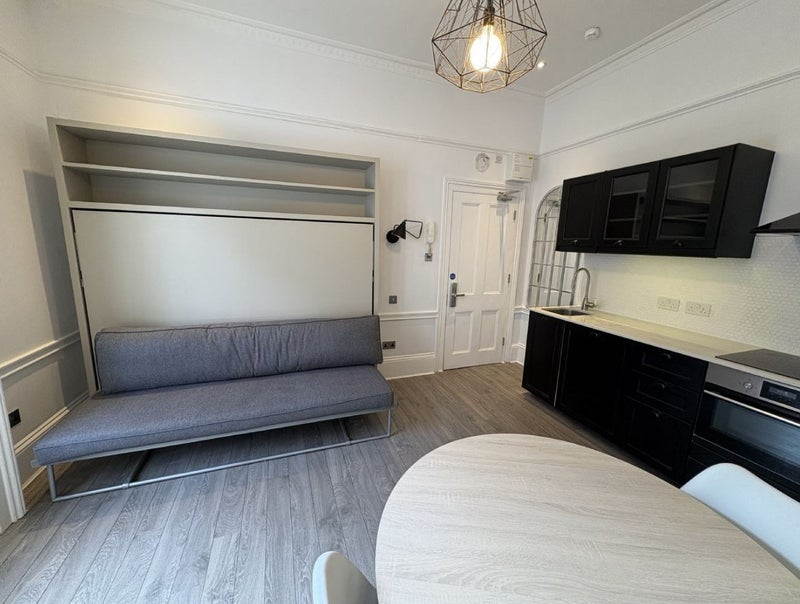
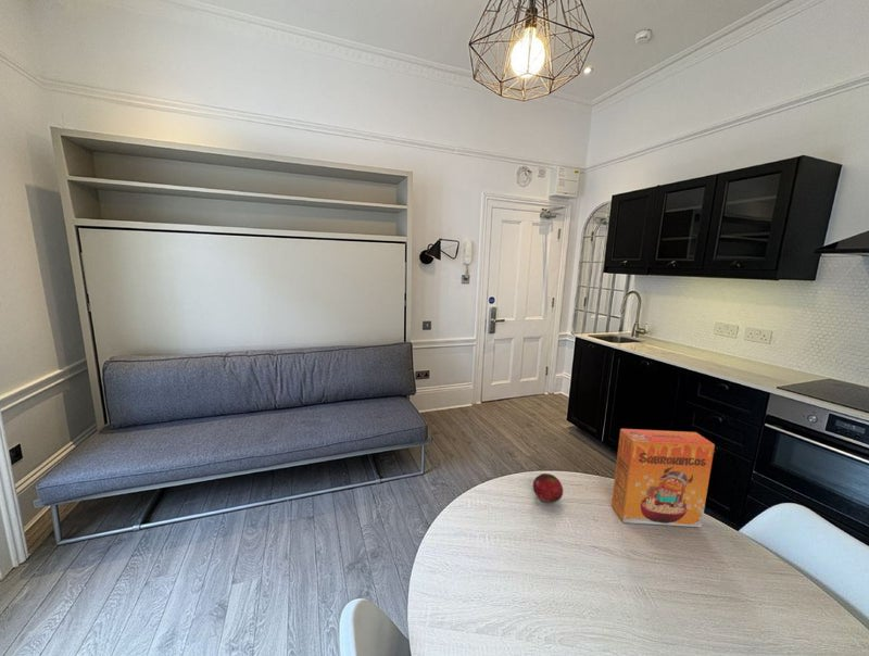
+ fruit (547, 485)
+ cereal box (659, 477)
